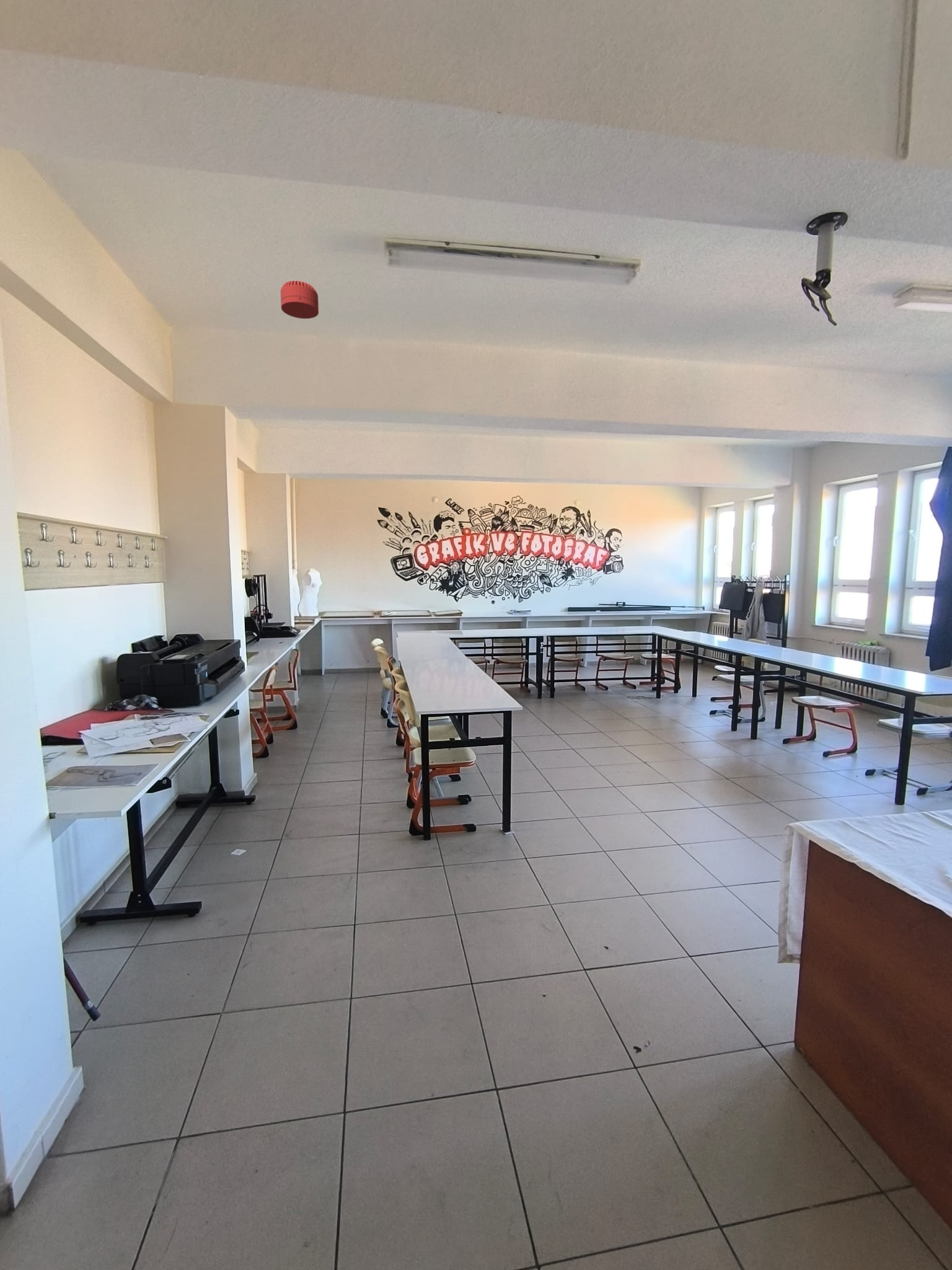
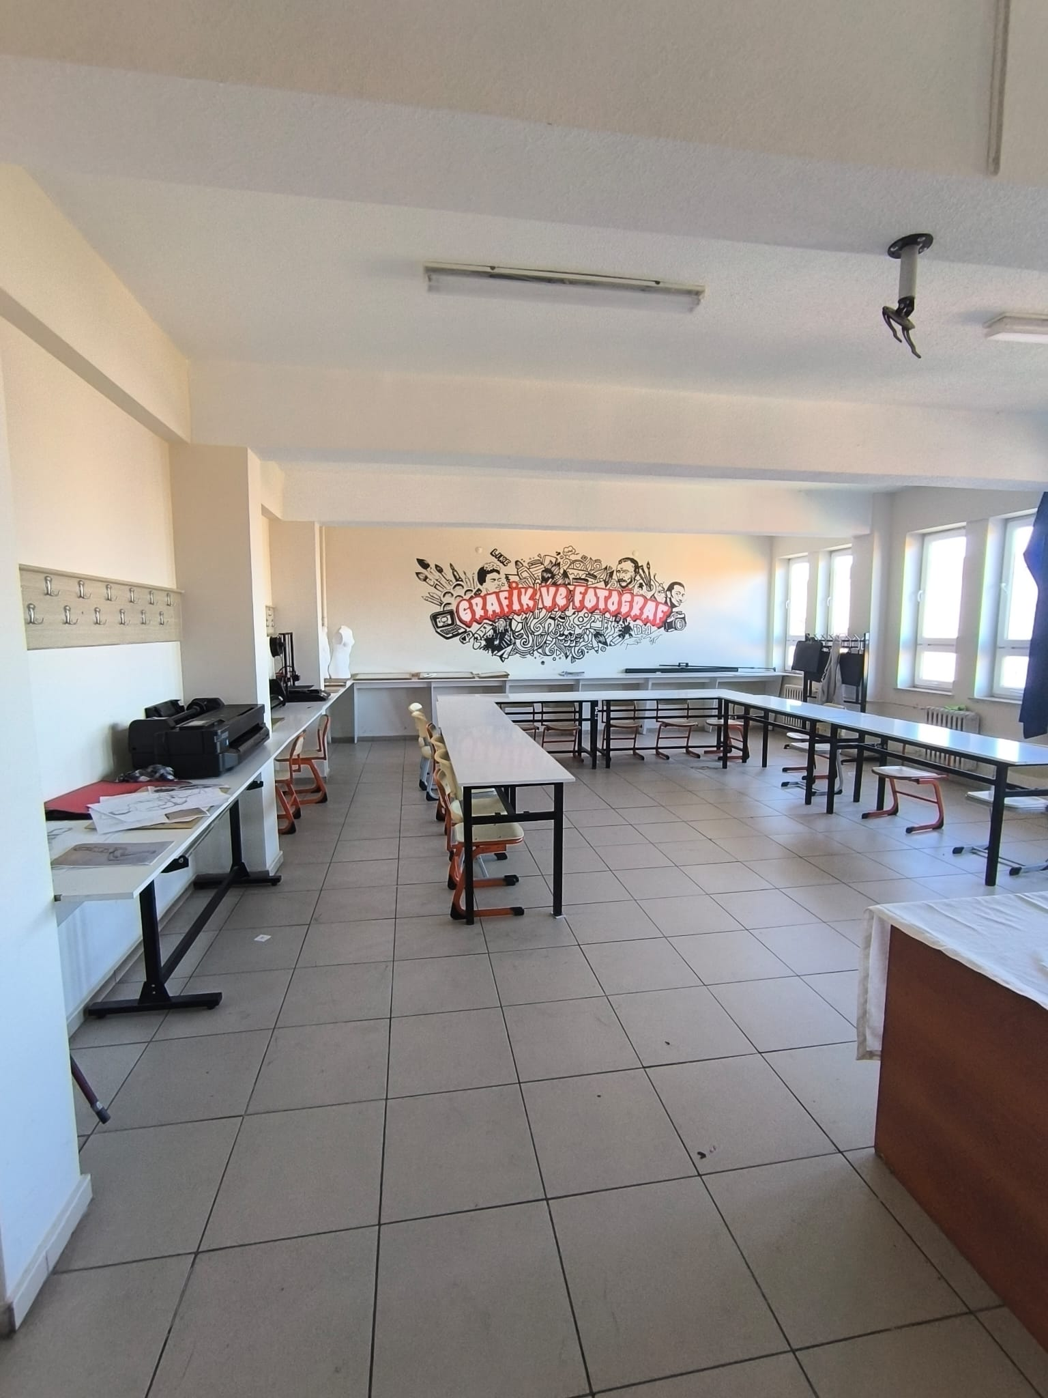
- smoke detector (299, 299)
